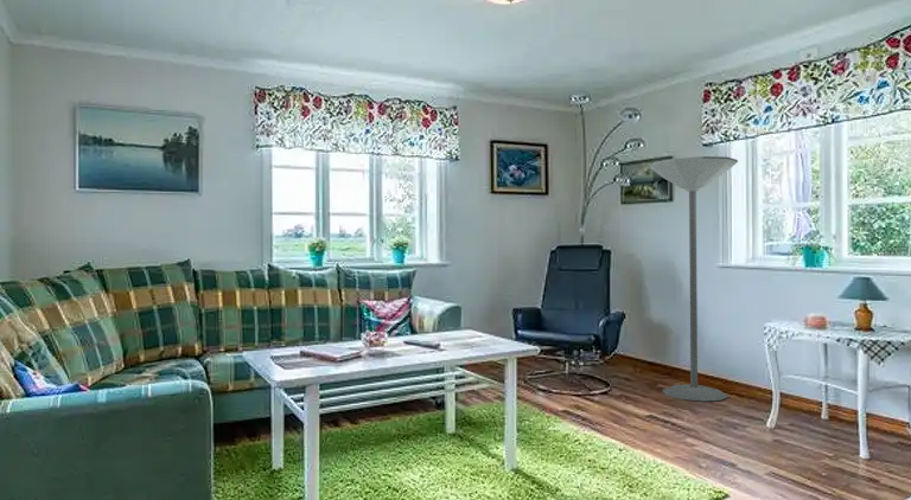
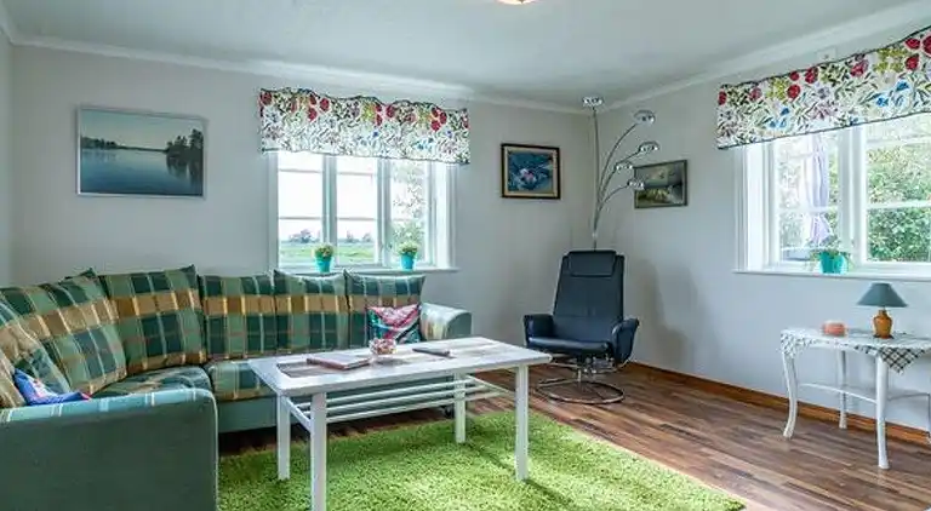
- floor lamp (693, 277)
